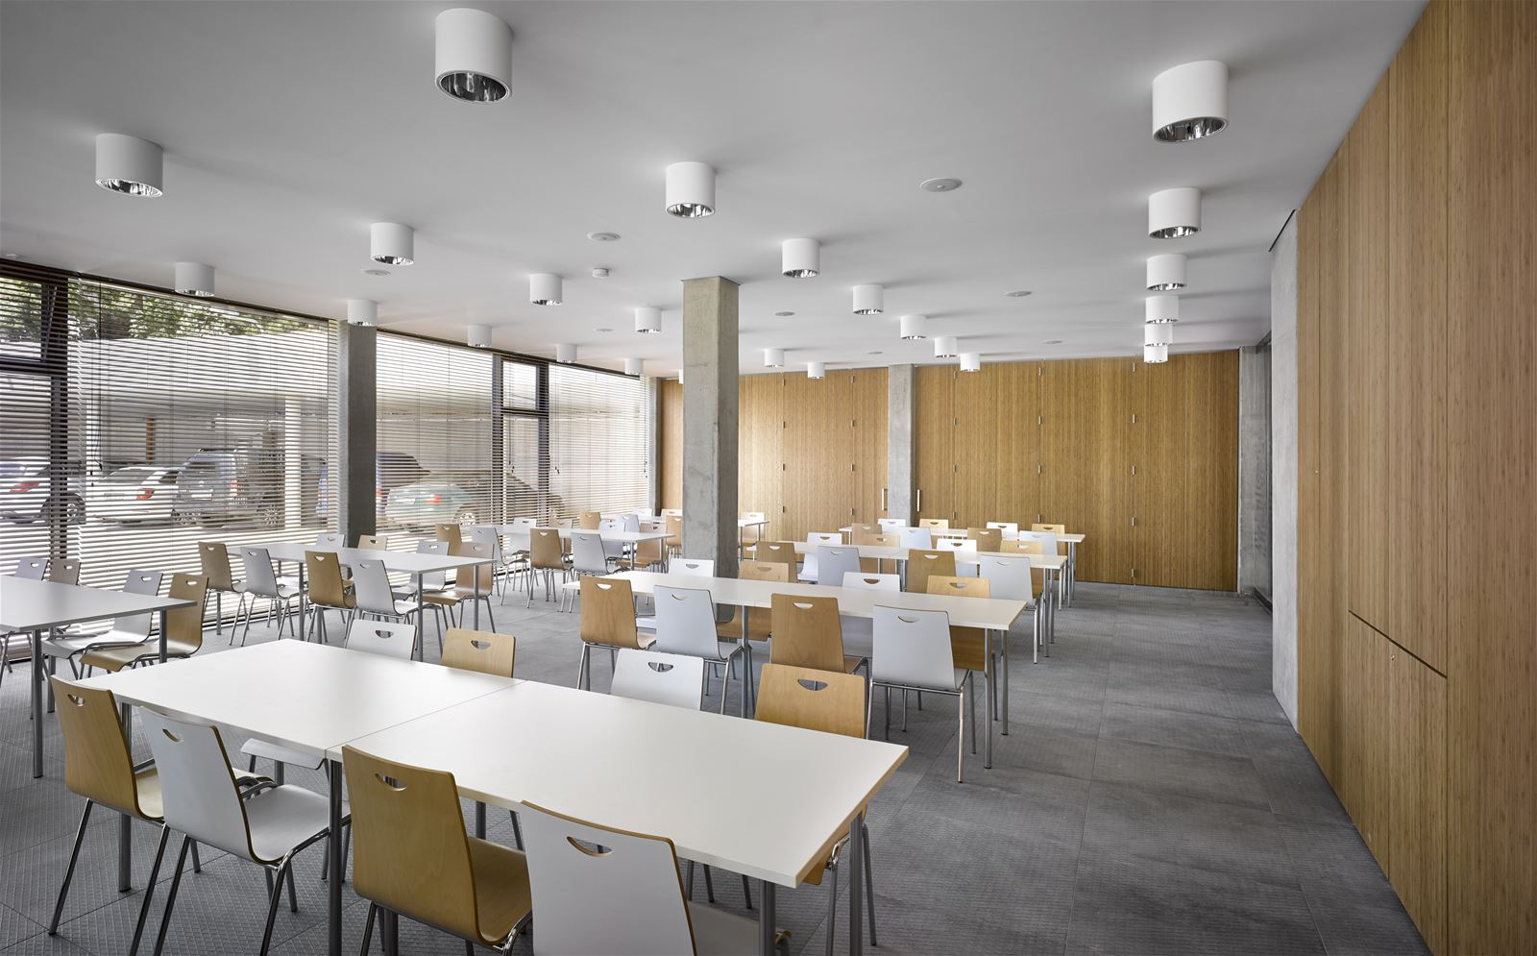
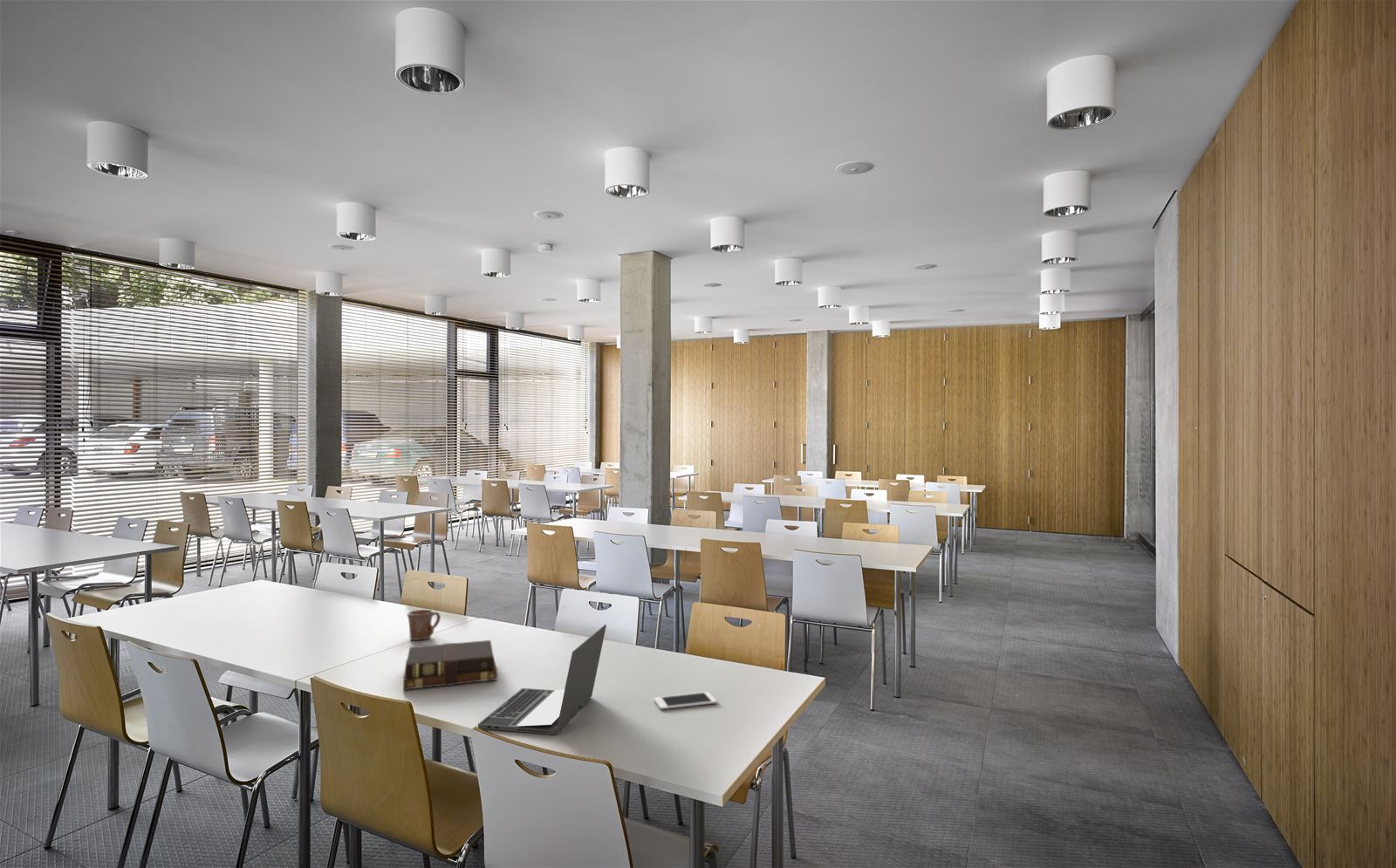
+ mug (424, 624)
+ laptop (544, 689)
+ cell phone (685, 701)
+ bible (450, 663)
